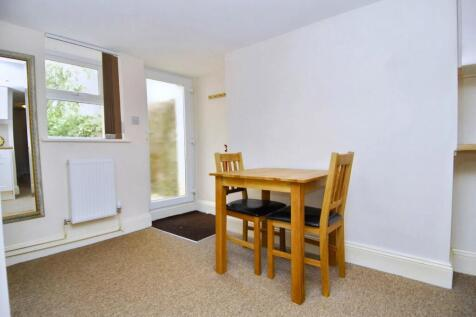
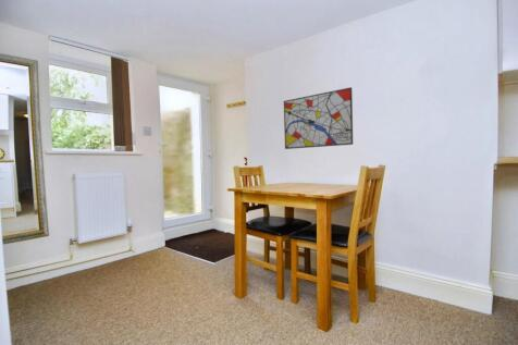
+ wall art (314, 121)
